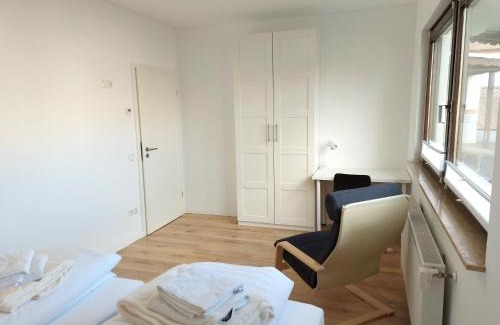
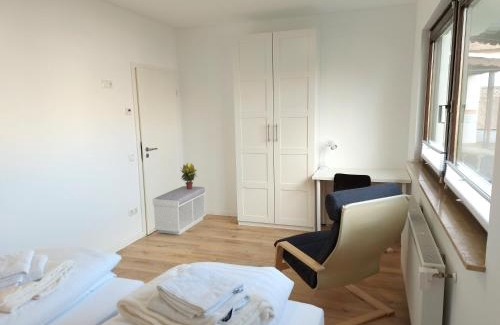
+ potted plant (189, 175)
+ bench (181, 208)
